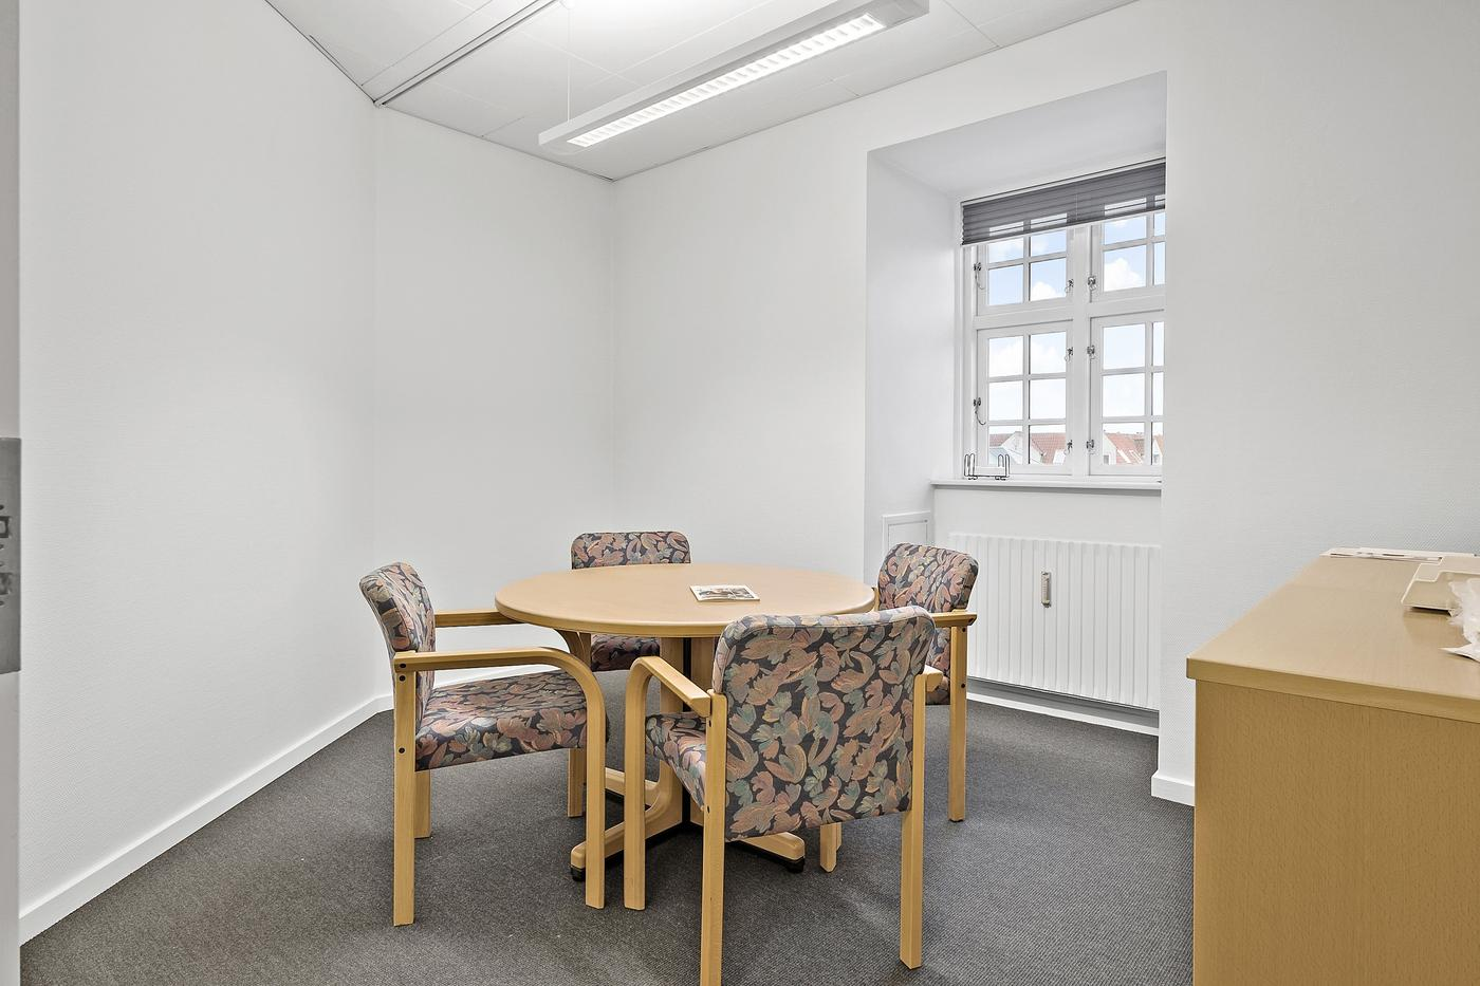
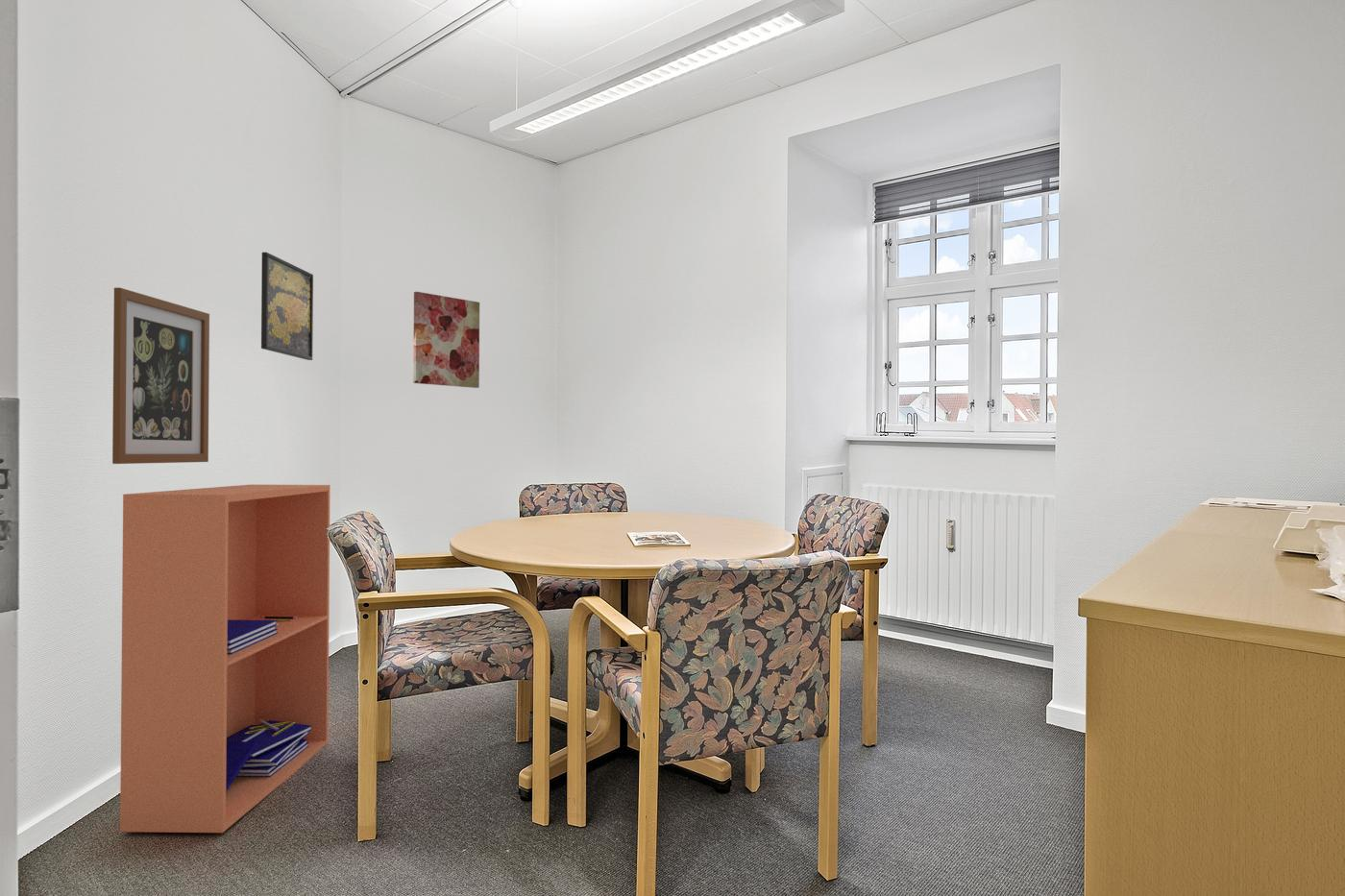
+ wall art (165, 382)
+ bookshelf (238, 635)
+ wall art (447, 341)
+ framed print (288, 309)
